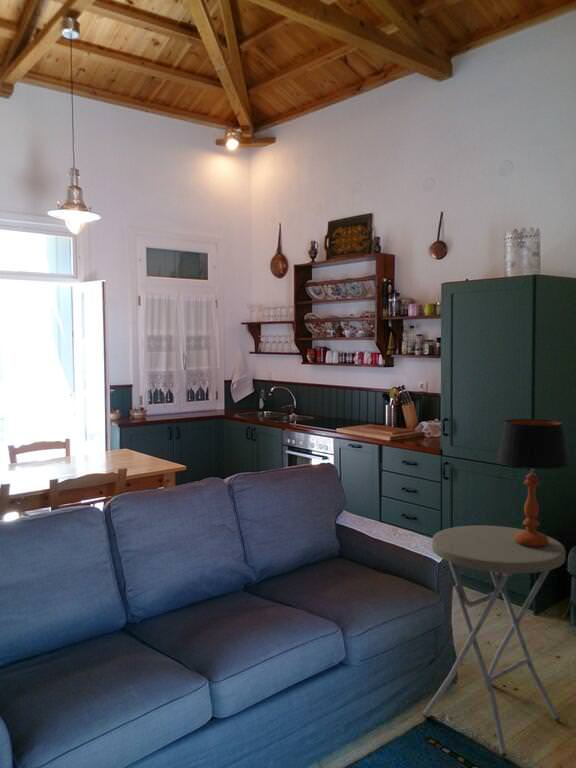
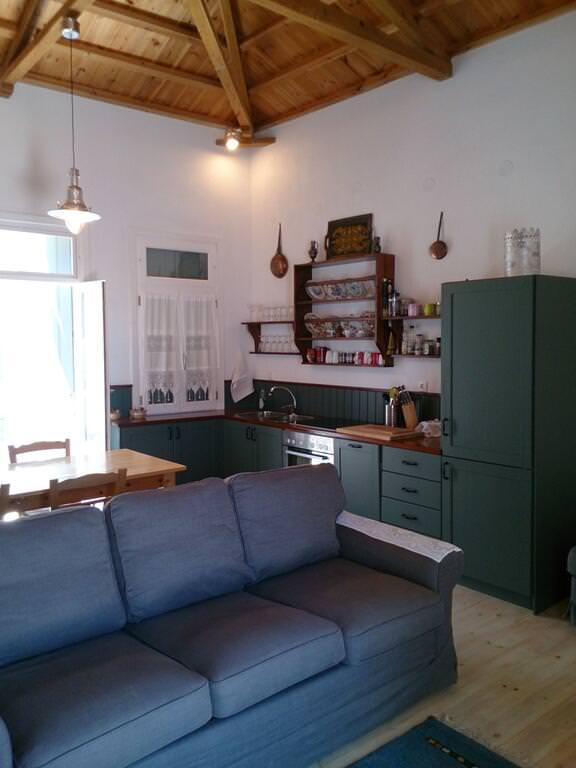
- table lamp (531, 482)
- side table (505, 636)
